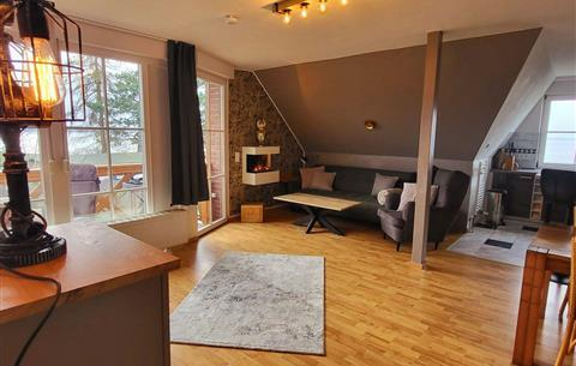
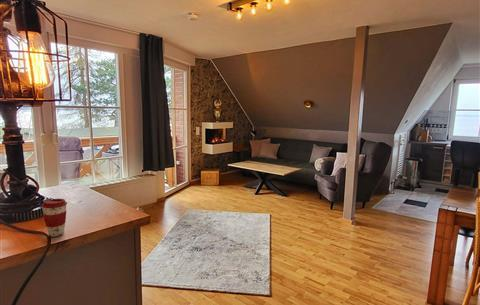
+ coffee cup (55, 217)
